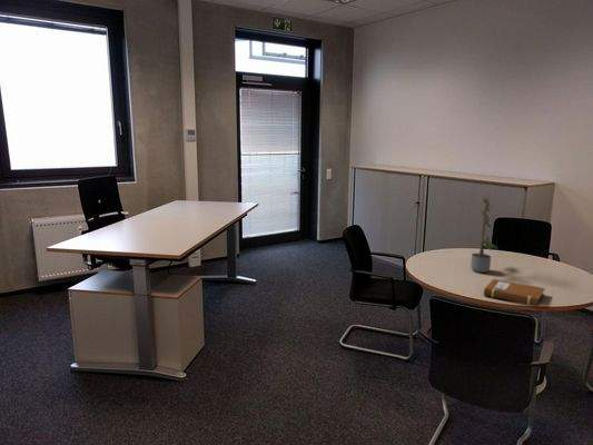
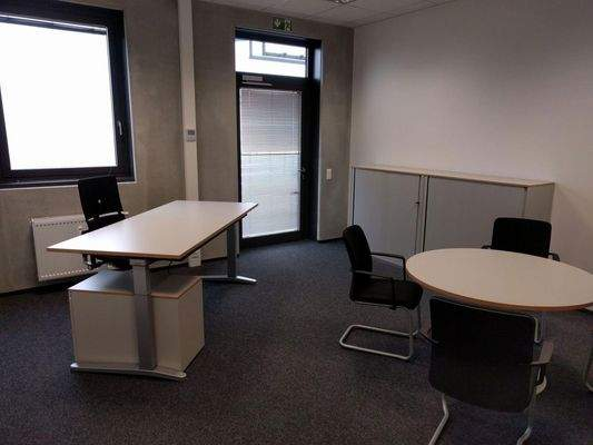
- notebook (512, 291)
- potted plant (486, 233)
